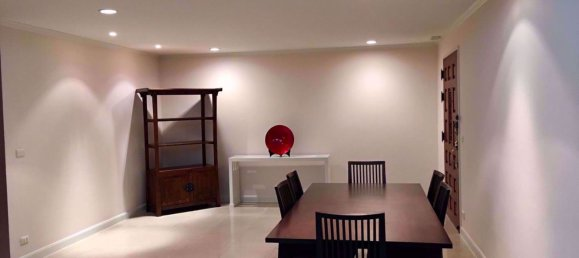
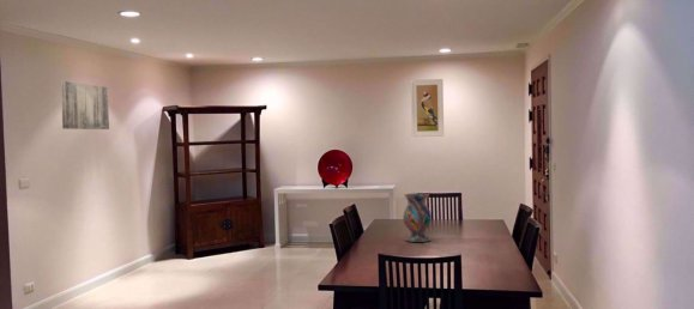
+ wall art (86, 107)
+ vase (417, 217)
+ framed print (427, 108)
